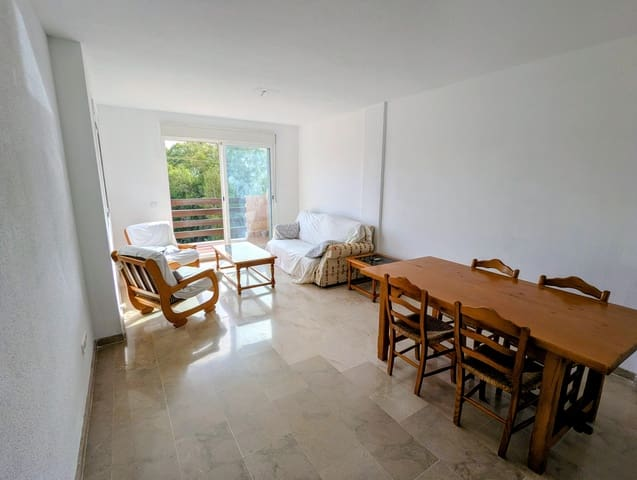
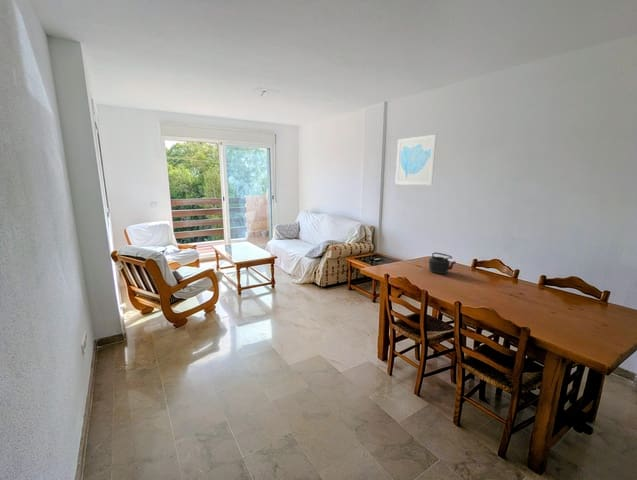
+ wall art (414, 161)
+ teapot (441, 263)
